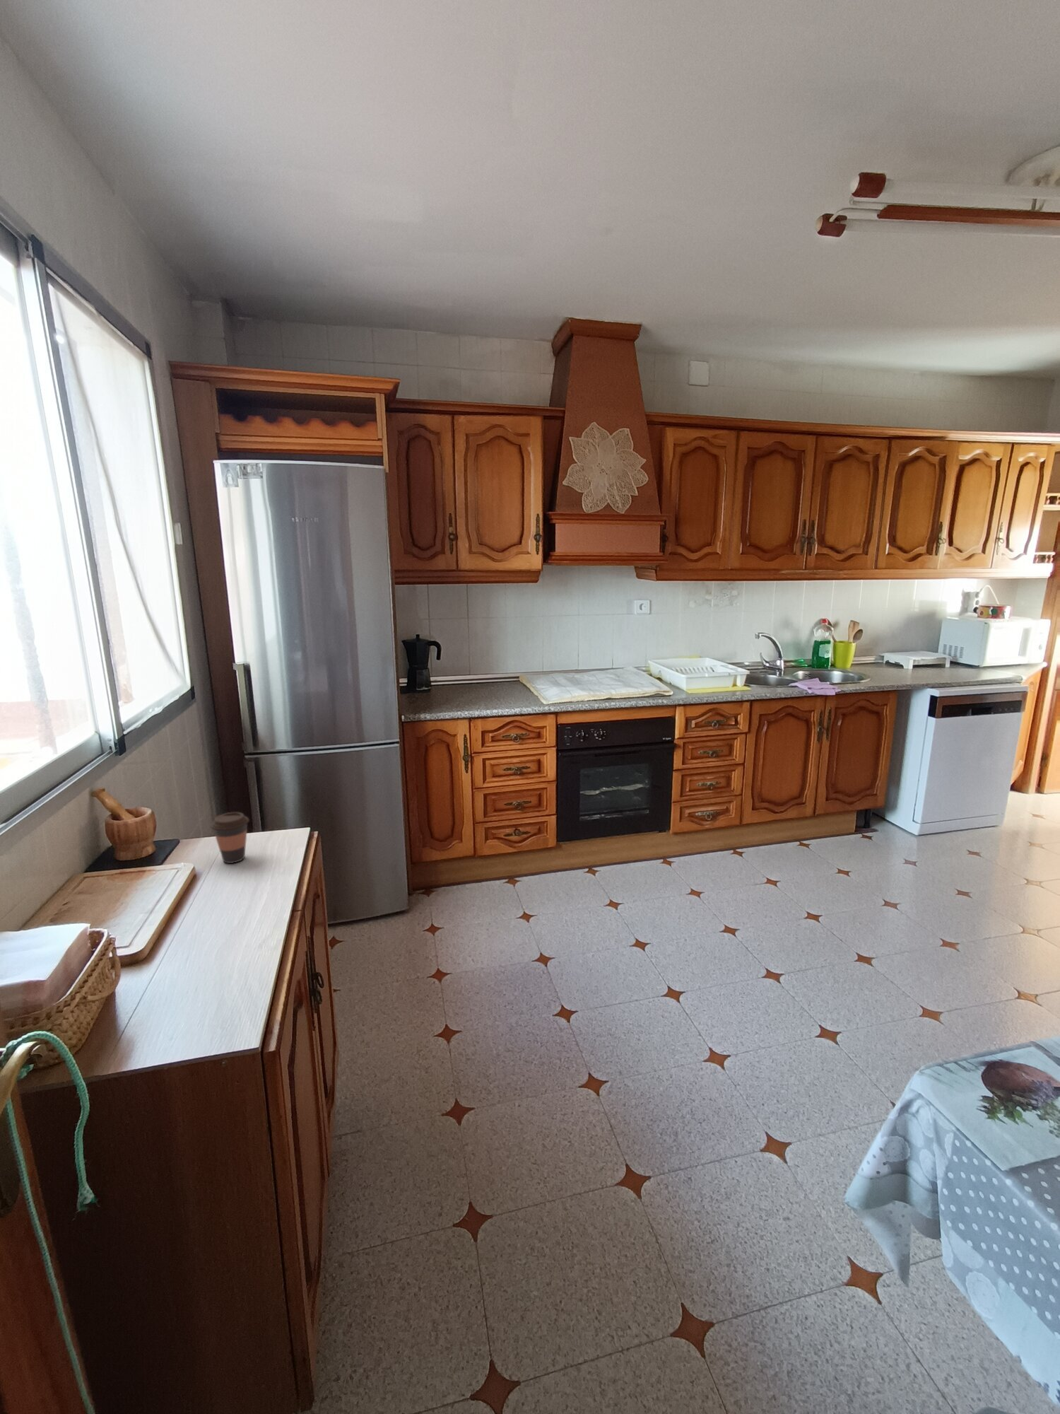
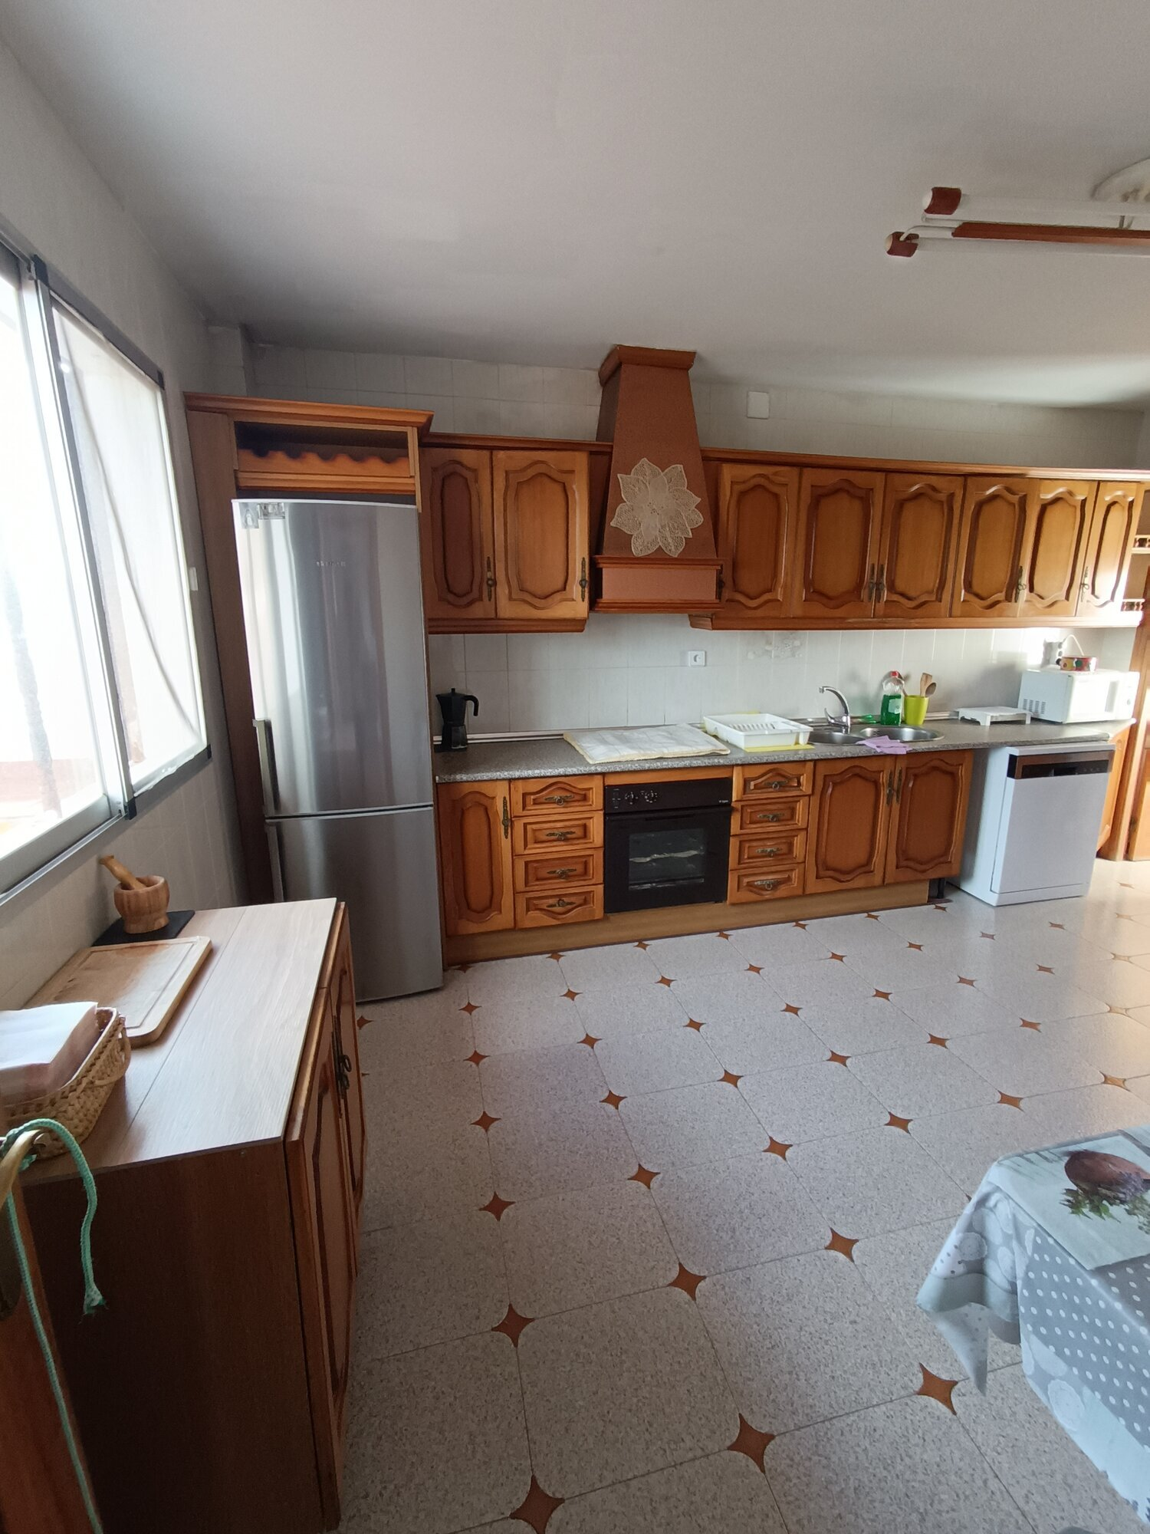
- coffee cup (232, 837)
